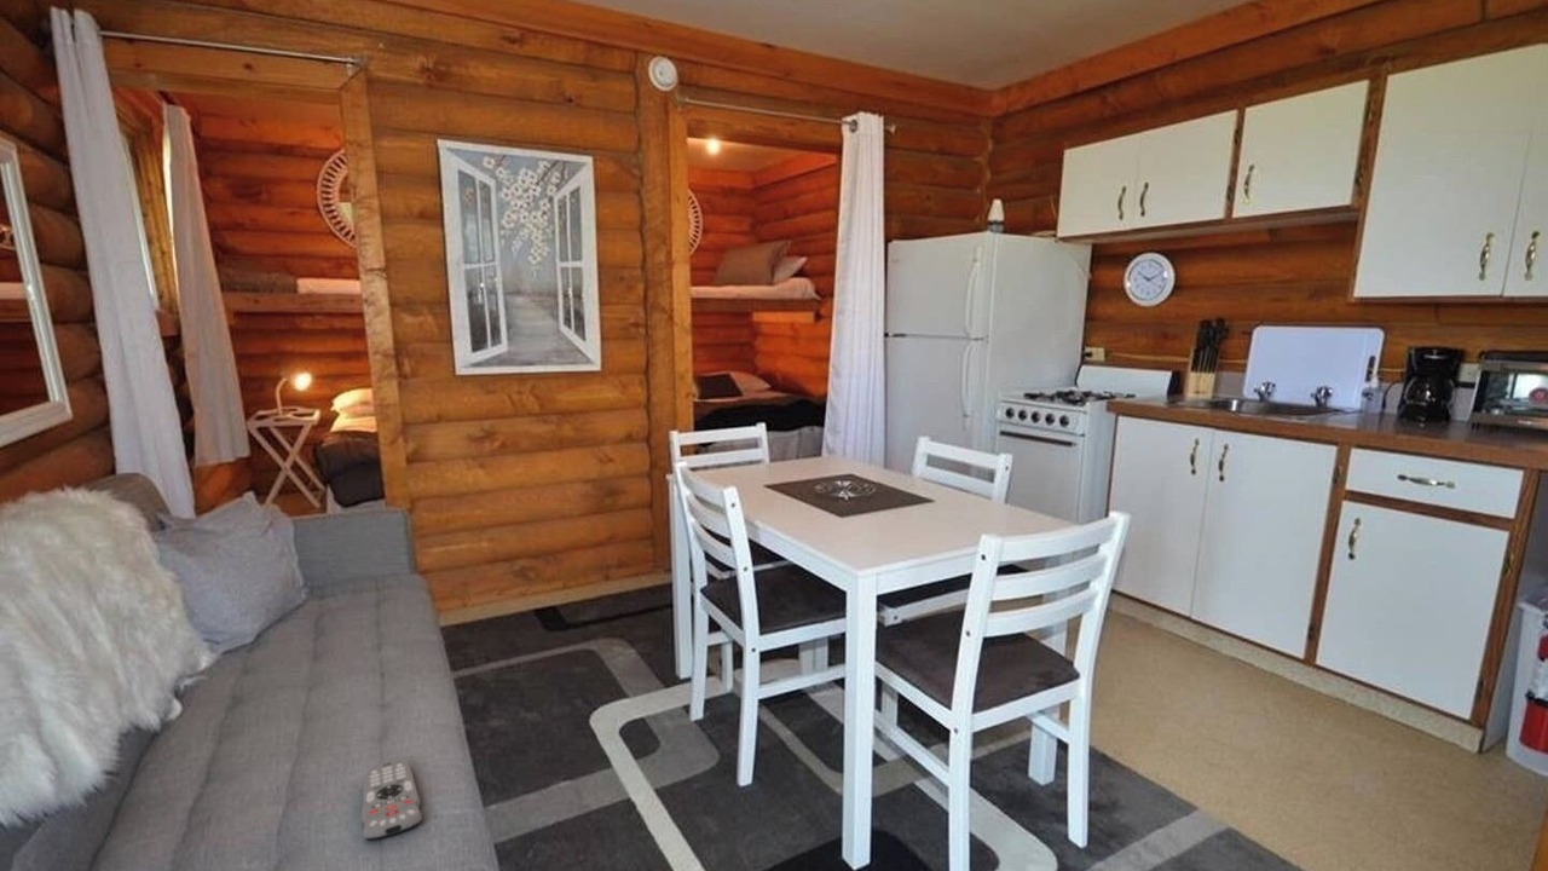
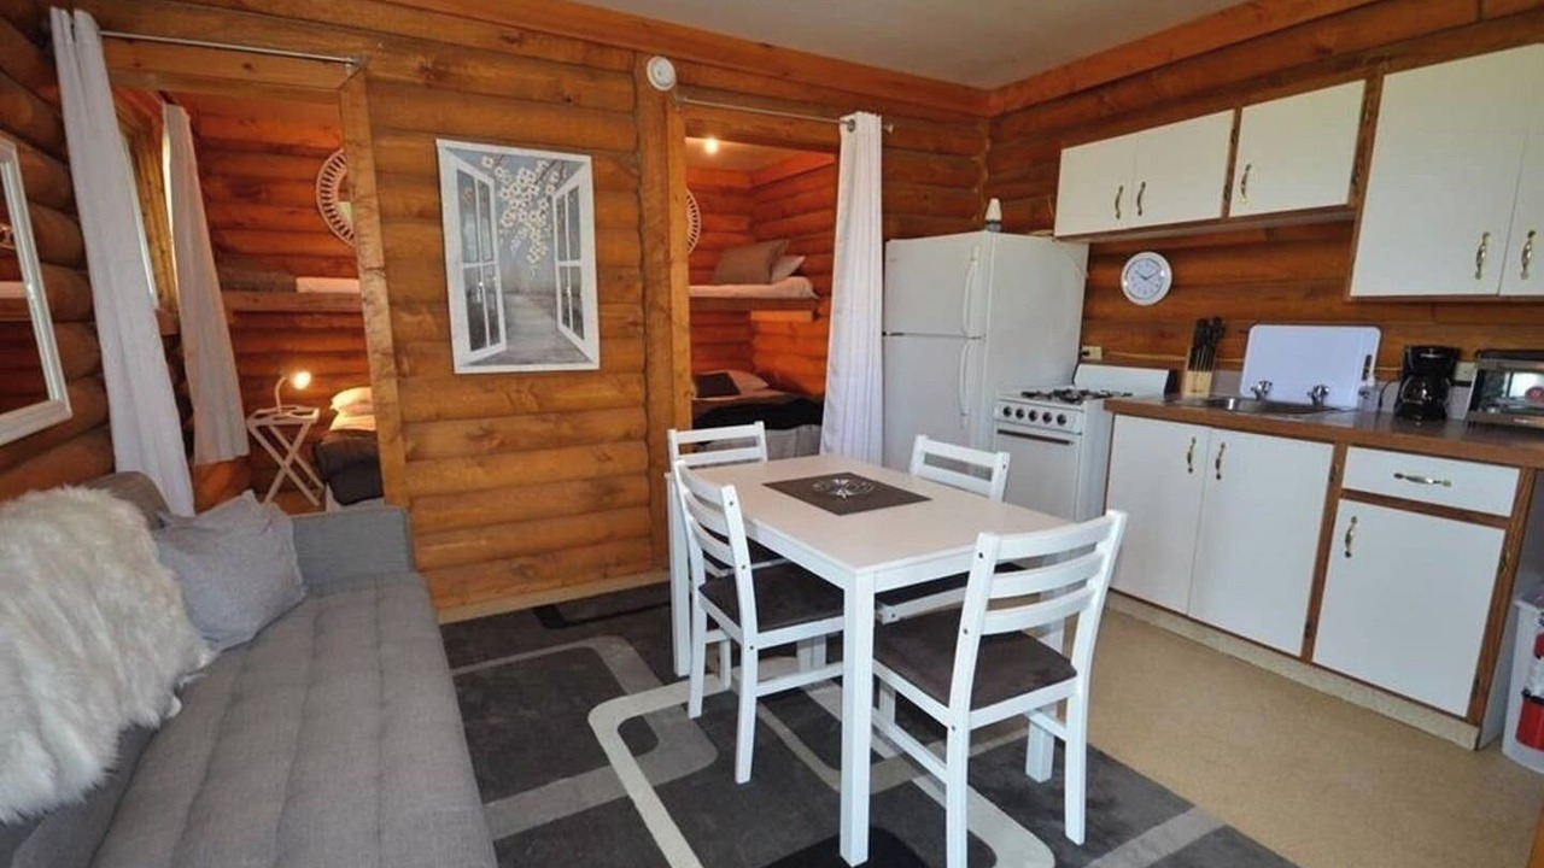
- remote control (389, 796)
